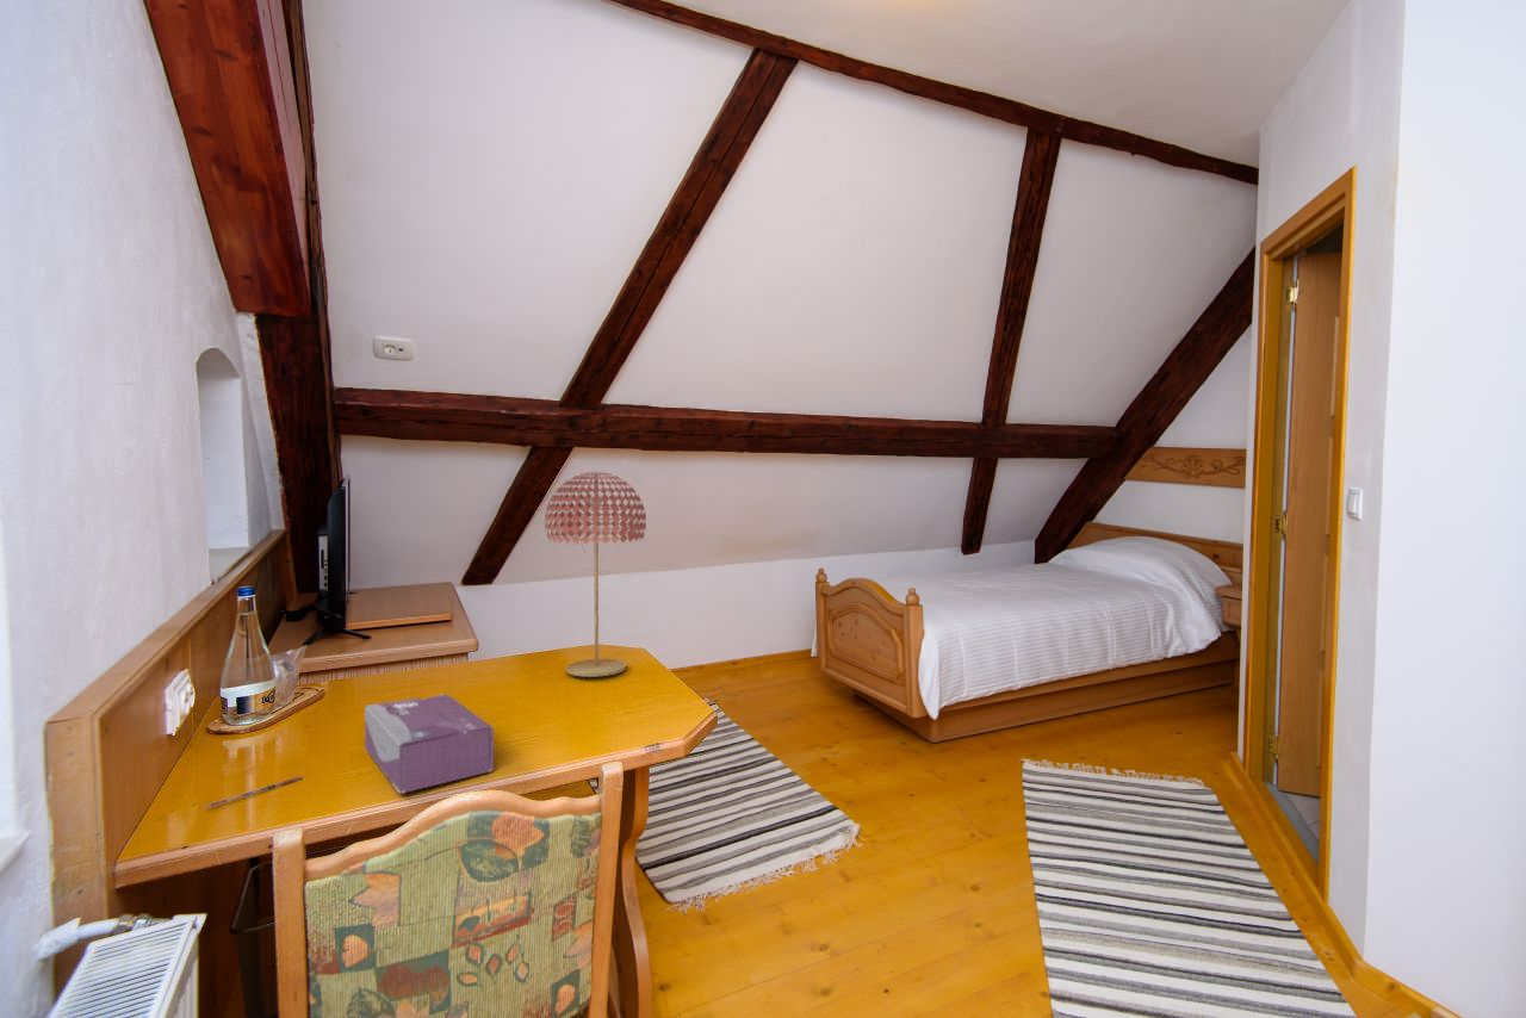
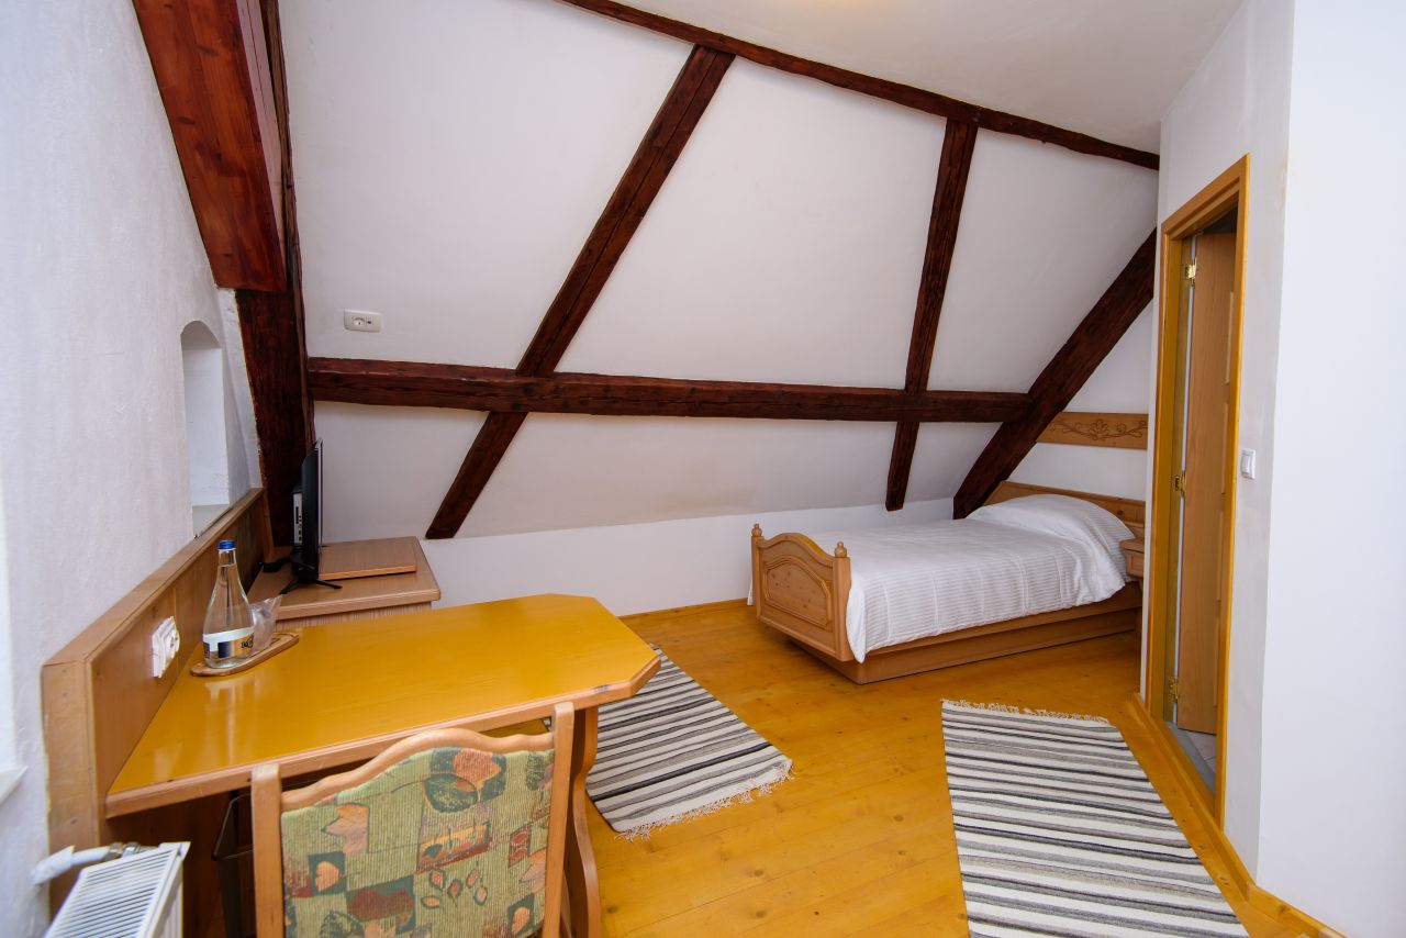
- pen (255, 790)
- table lamp (596, 571)
- tissue box (427, 737)
